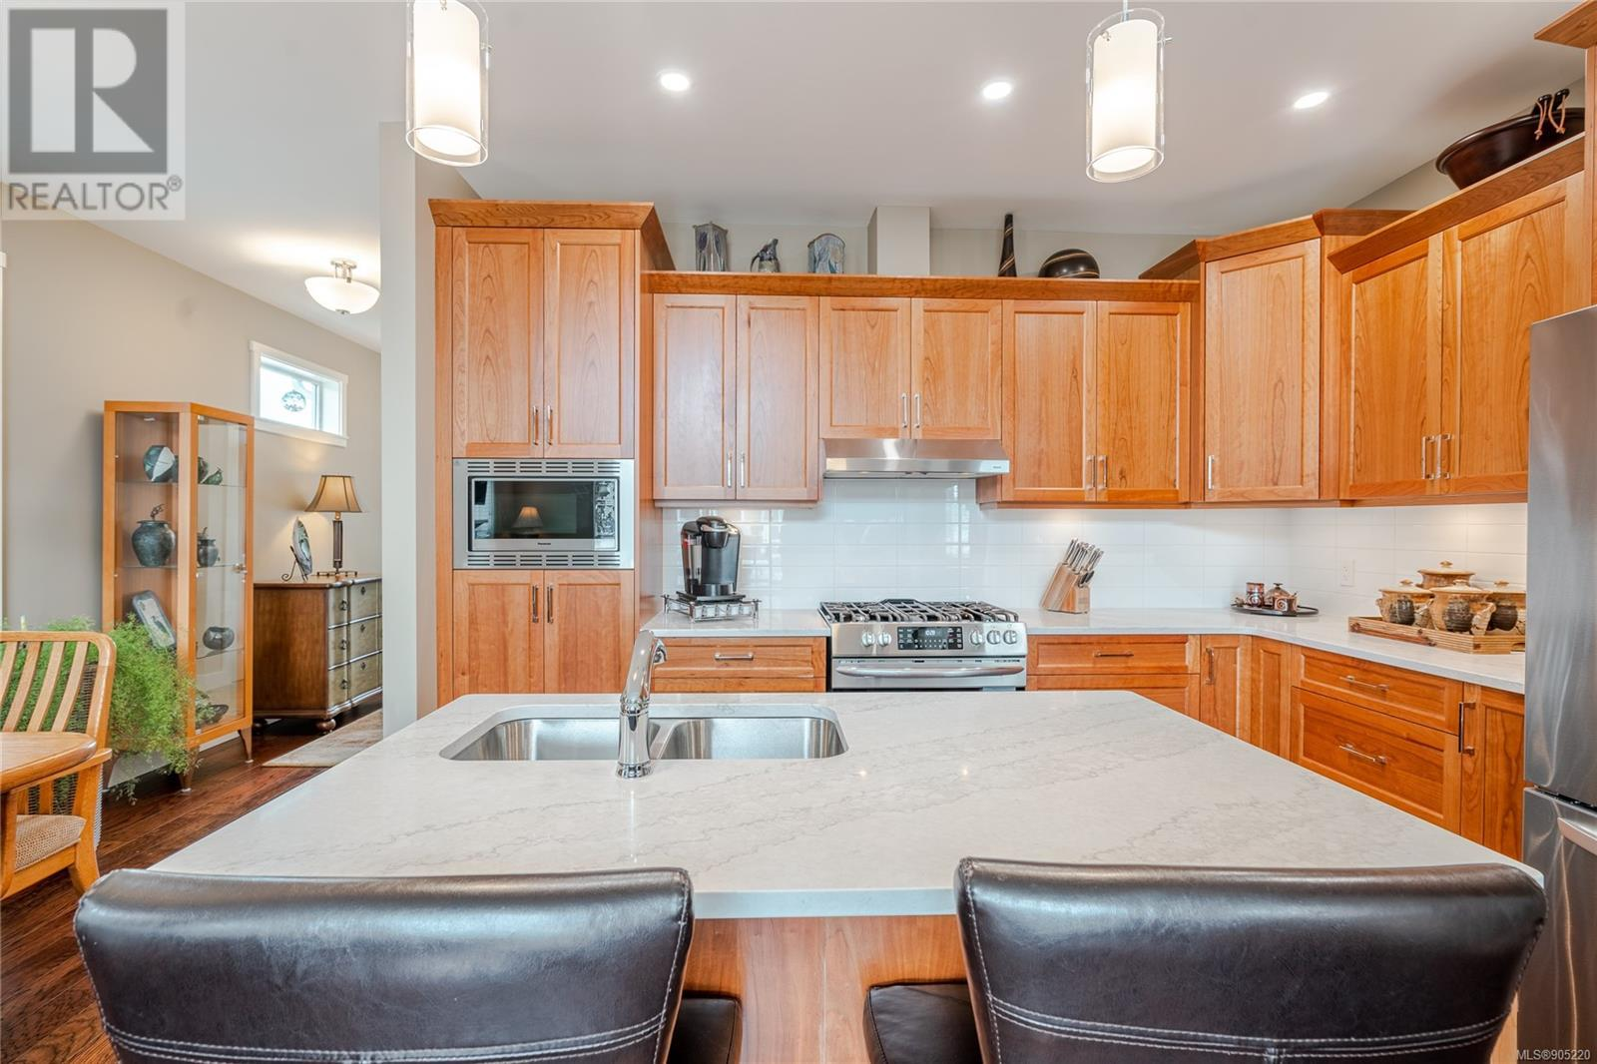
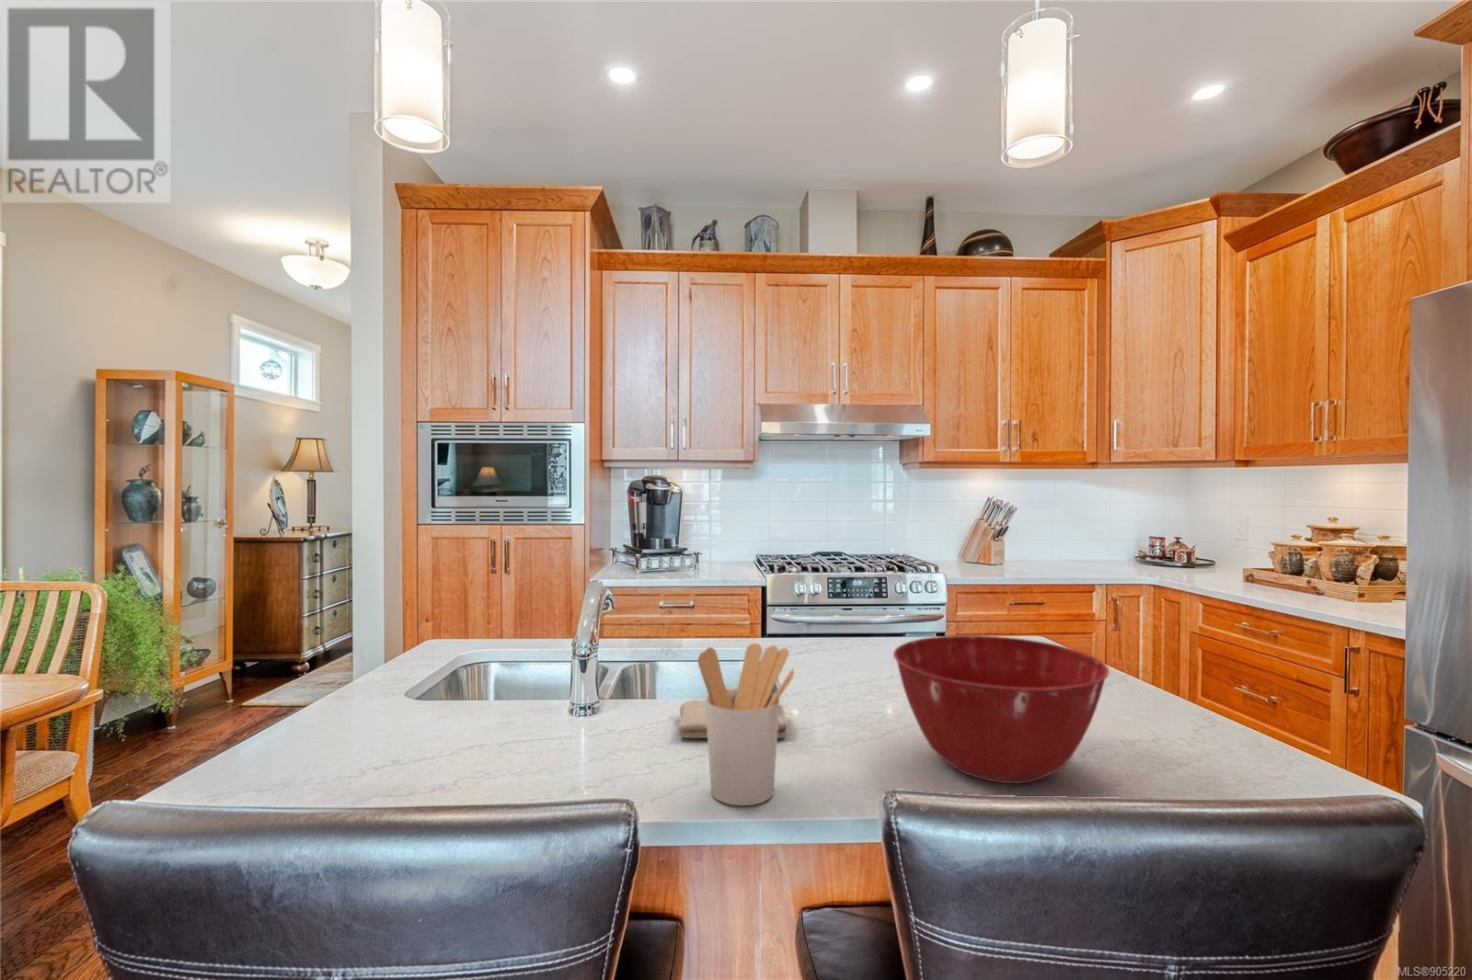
+ mixing bowl (995, 710)
+ utensil holder (750, 715)
+ washcloth (706, 718)
